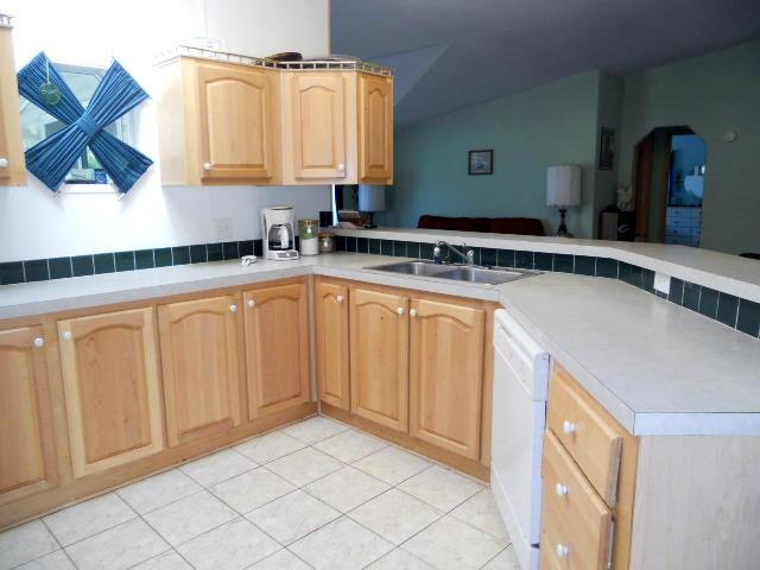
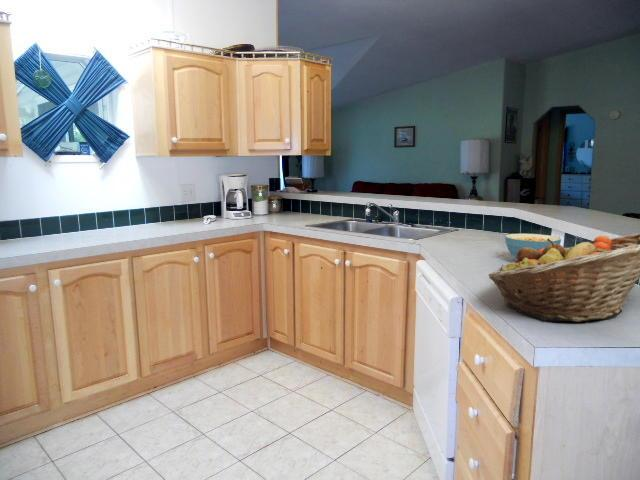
+ fruit basket (572, 269)
+ cereal bowl (531, 247)
